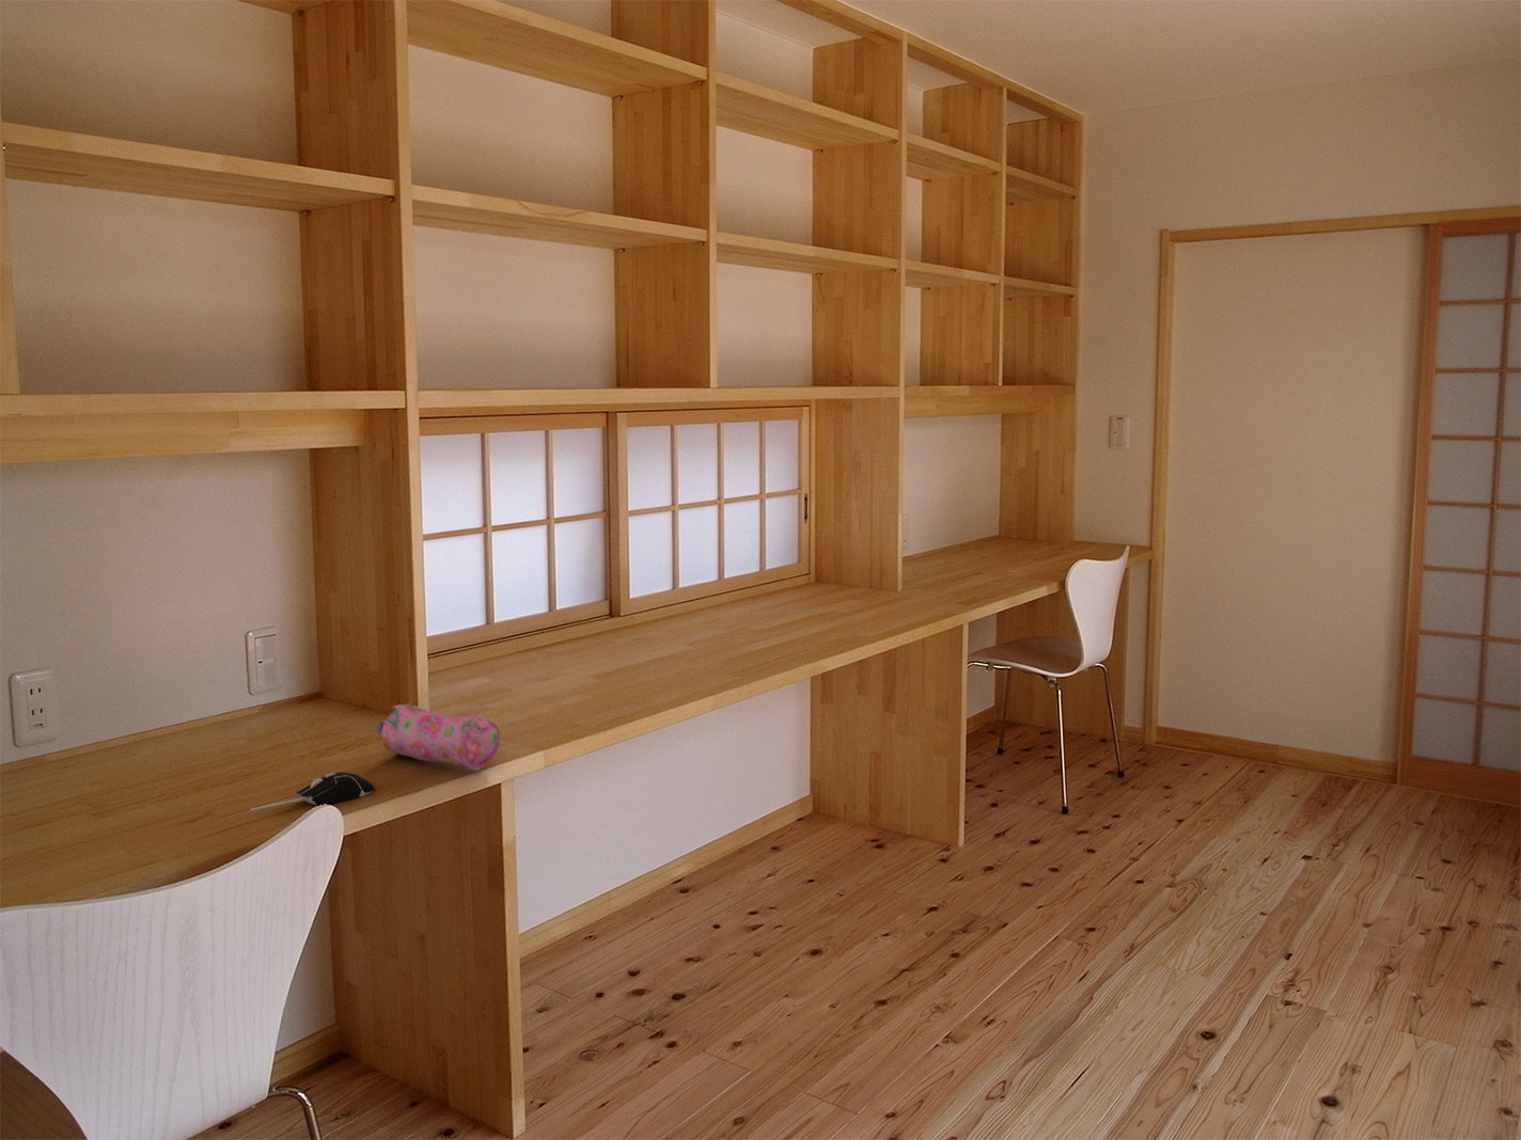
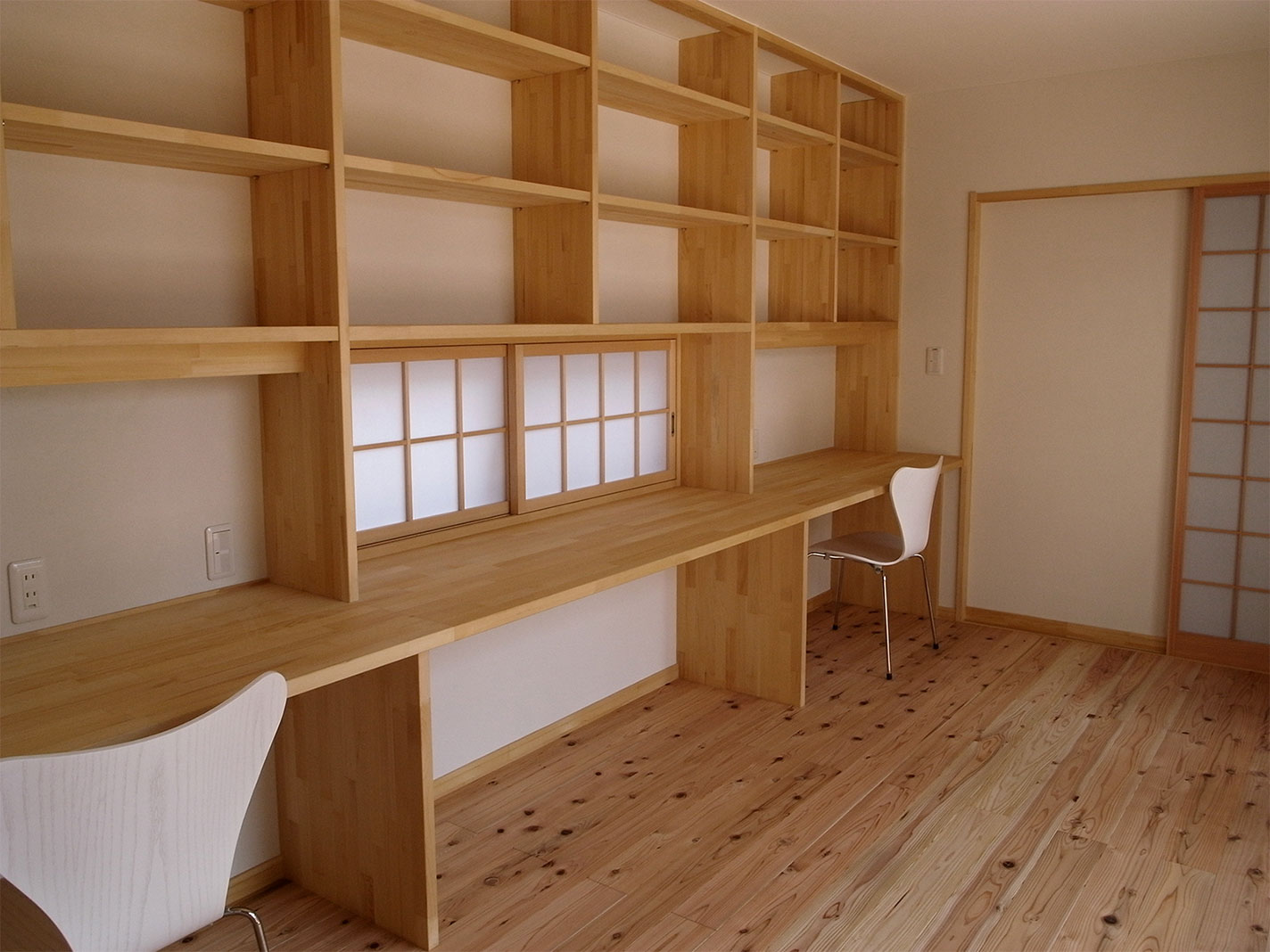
- pencil case (438, 735)
- computer mouse (311, 789)
